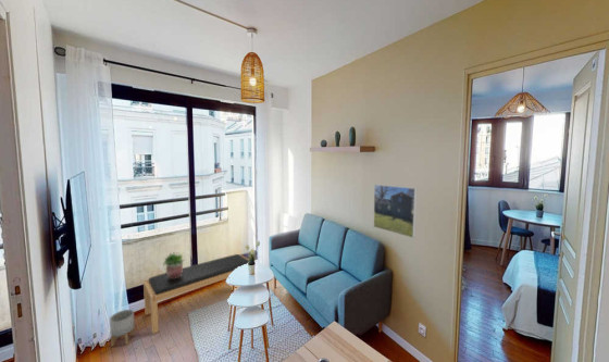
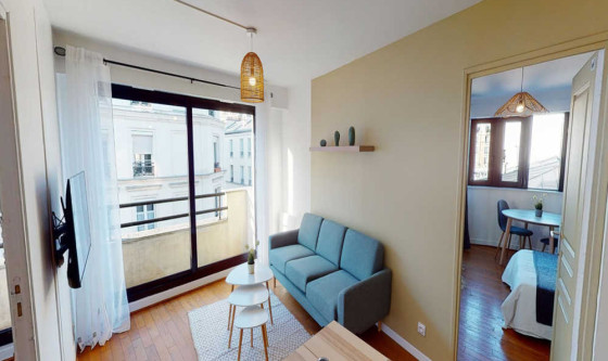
- bench (204, 285)
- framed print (393, 209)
- potted plant (175, 263)
- planter (122, 327)
